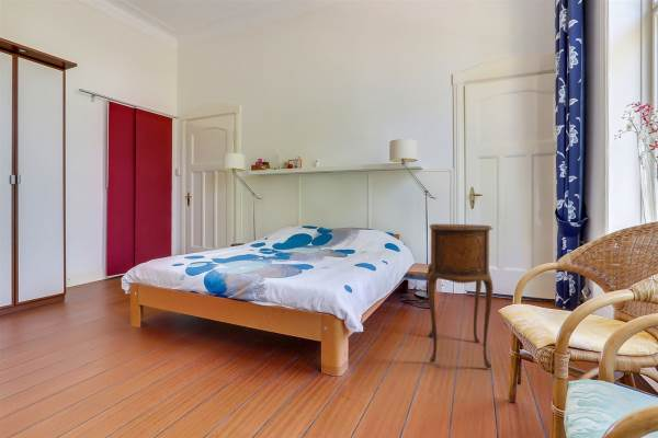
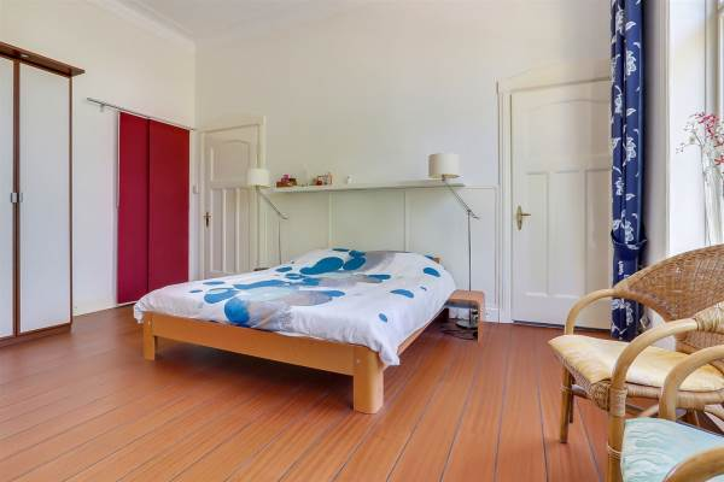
- side table (461, 283)
